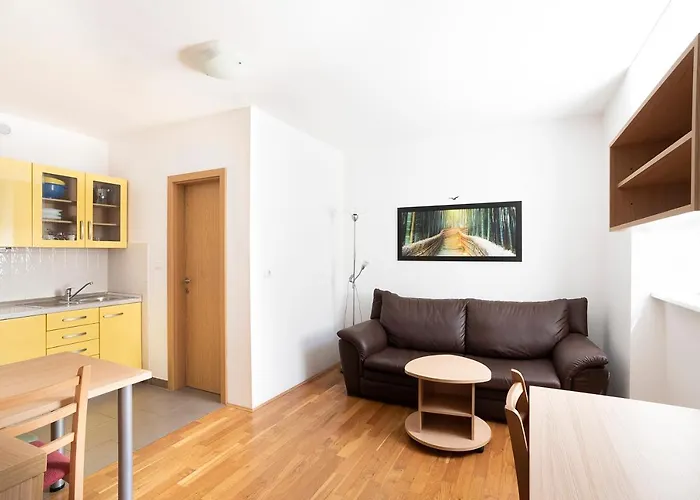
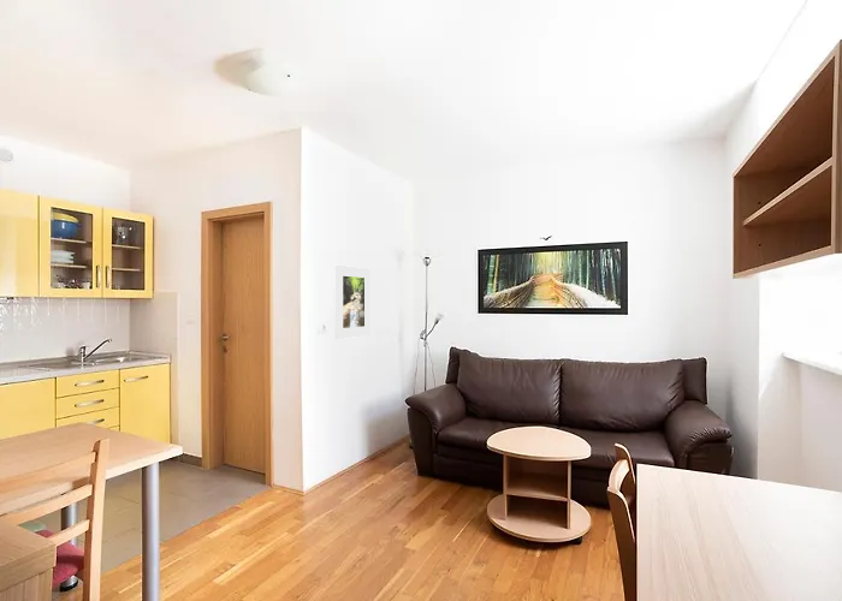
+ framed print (354, 302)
